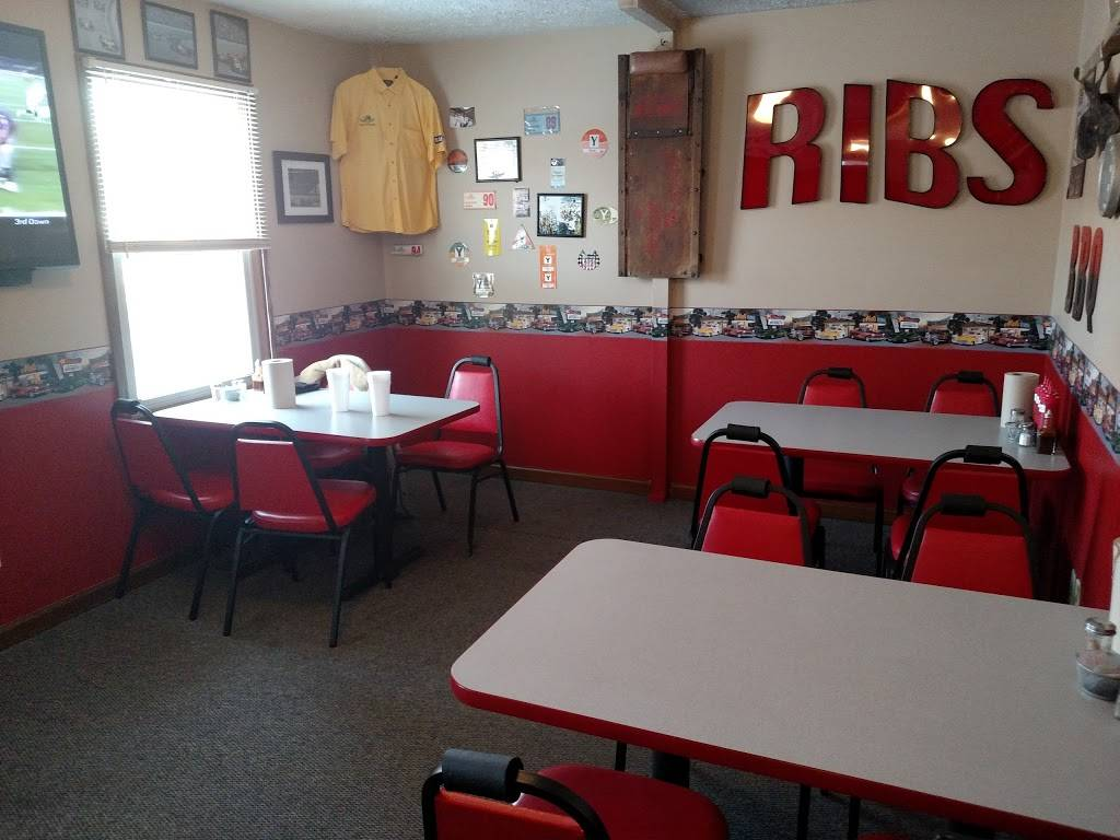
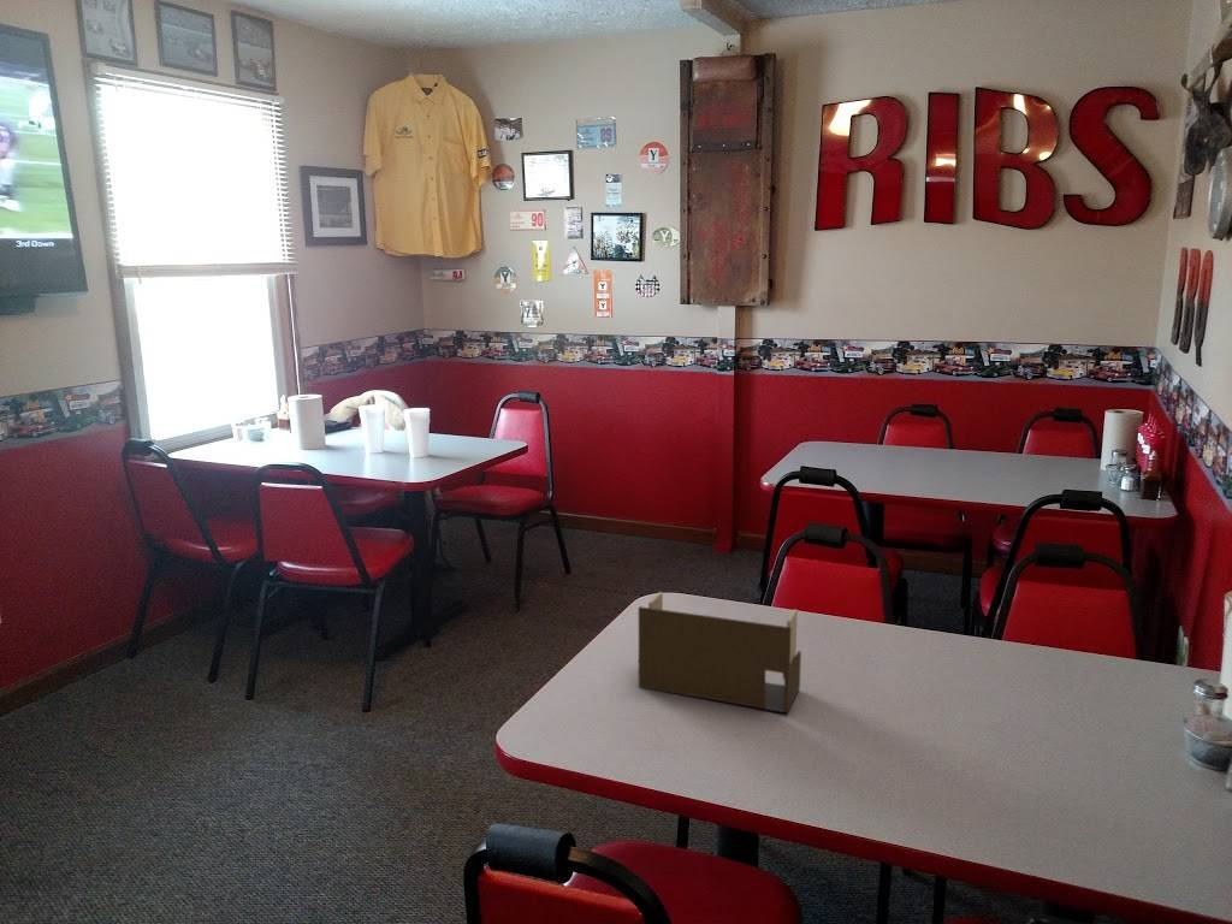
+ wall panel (719, 647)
